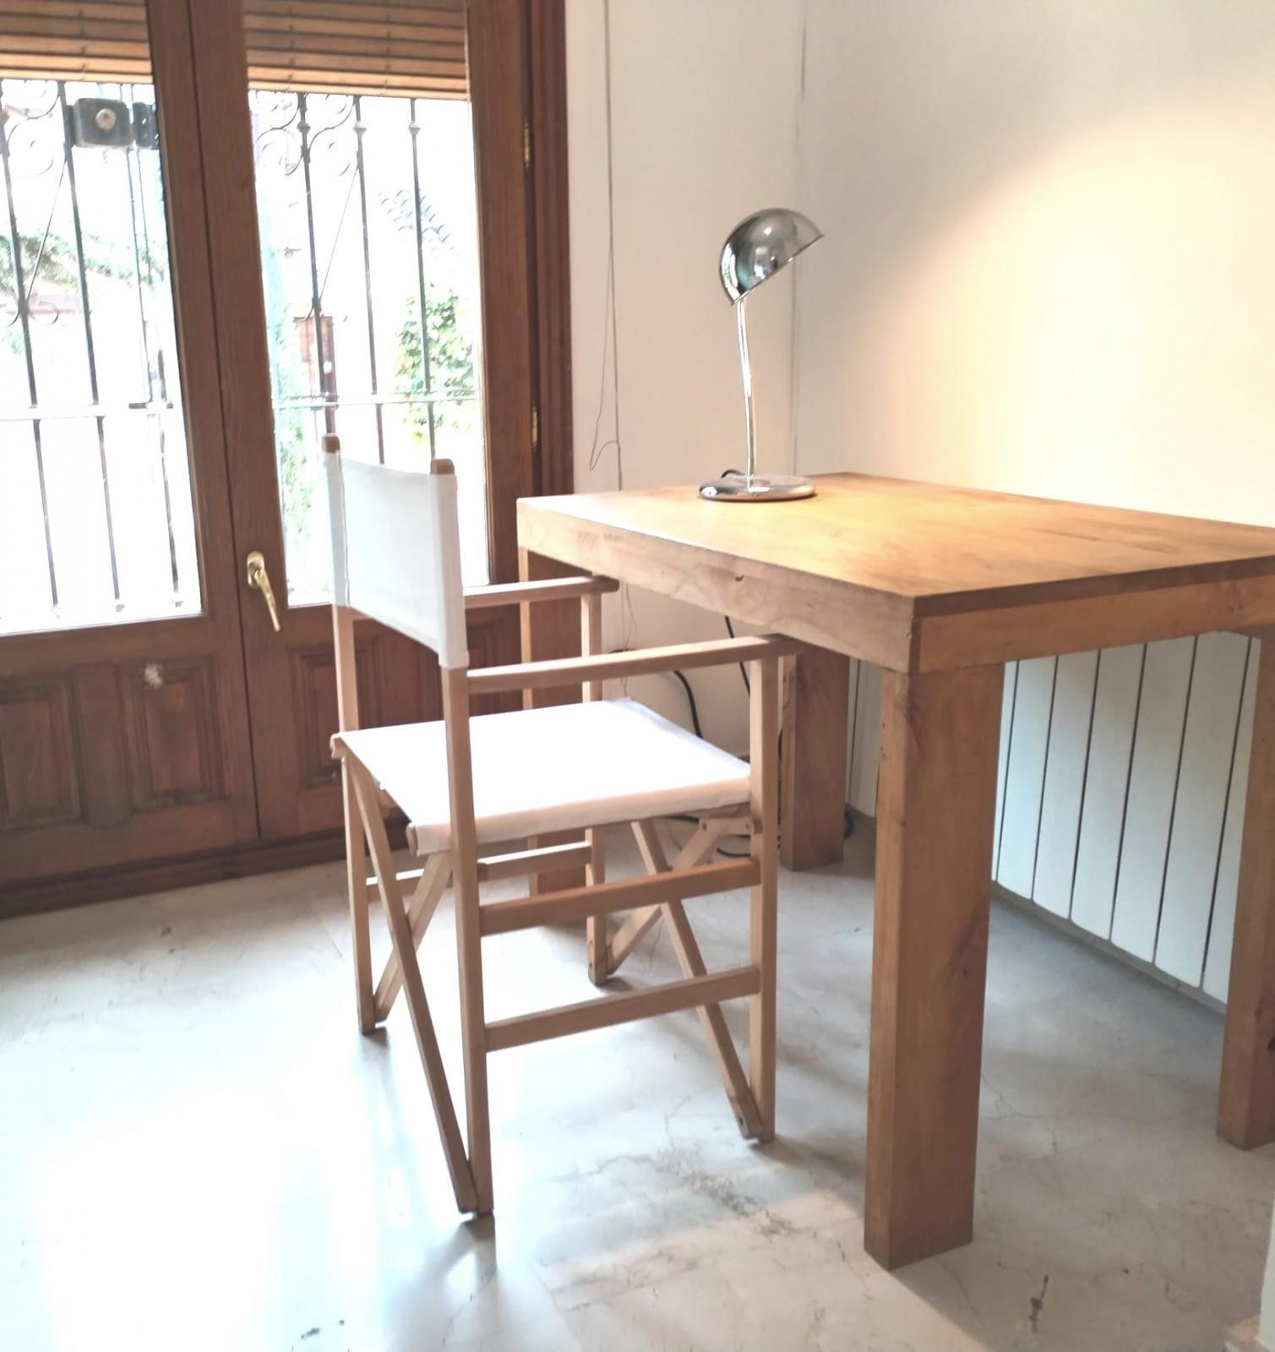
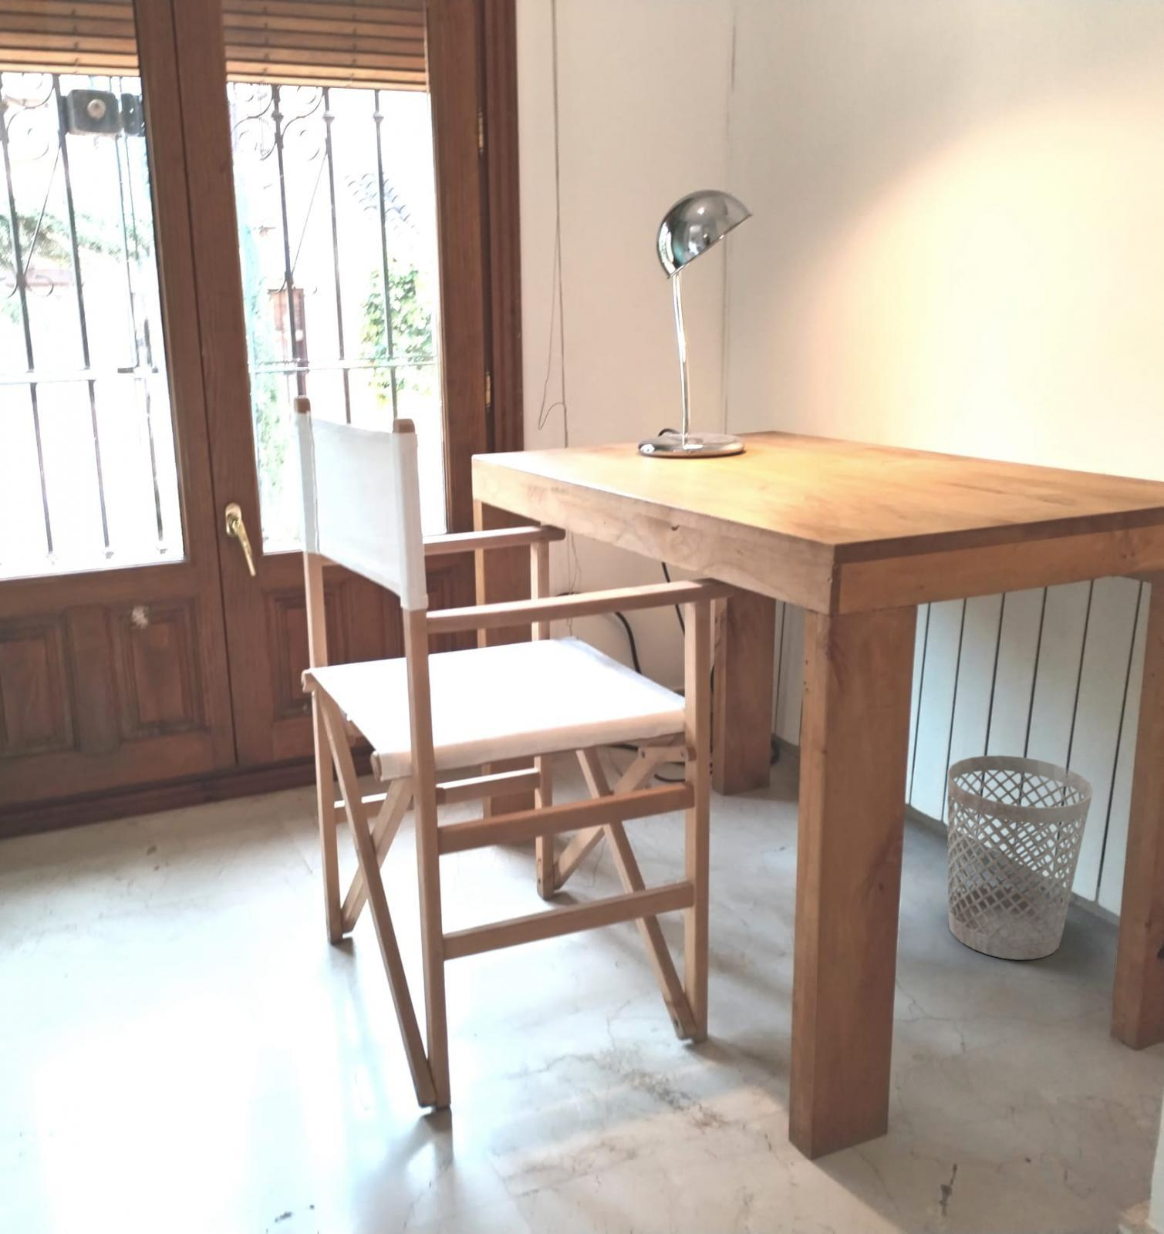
+ wastebasket (1011, 858)
